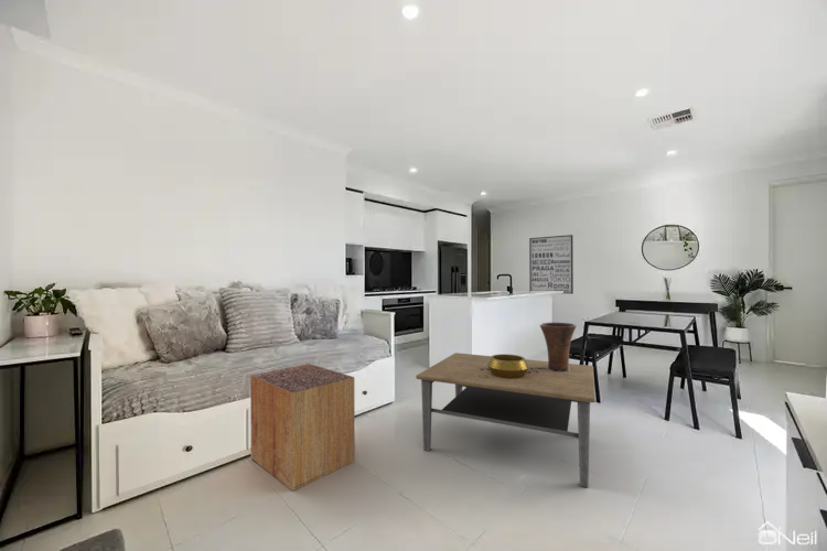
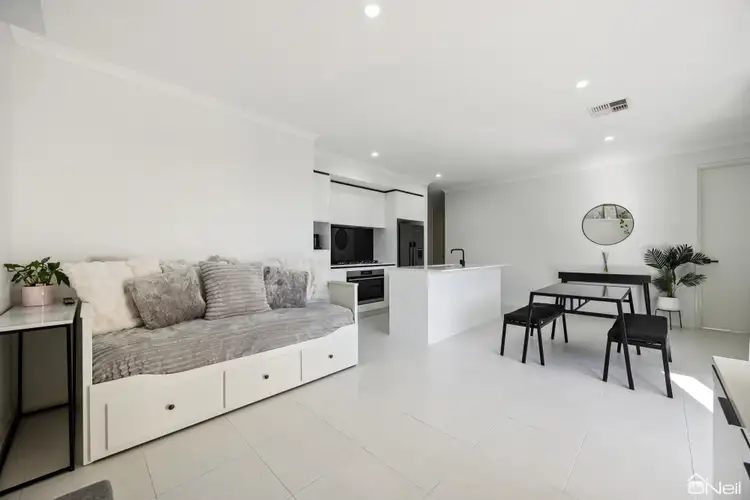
- vase (557, 346)
- decorative bowl (507, 365)
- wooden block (302, 418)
- coffee table (508, 406)
- wall art (550, 264)
